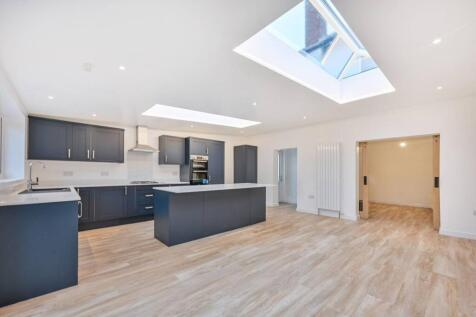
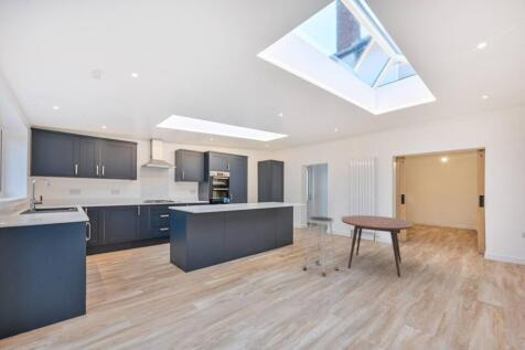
+ dining table (375, 230)
+ stool (322, 244)
